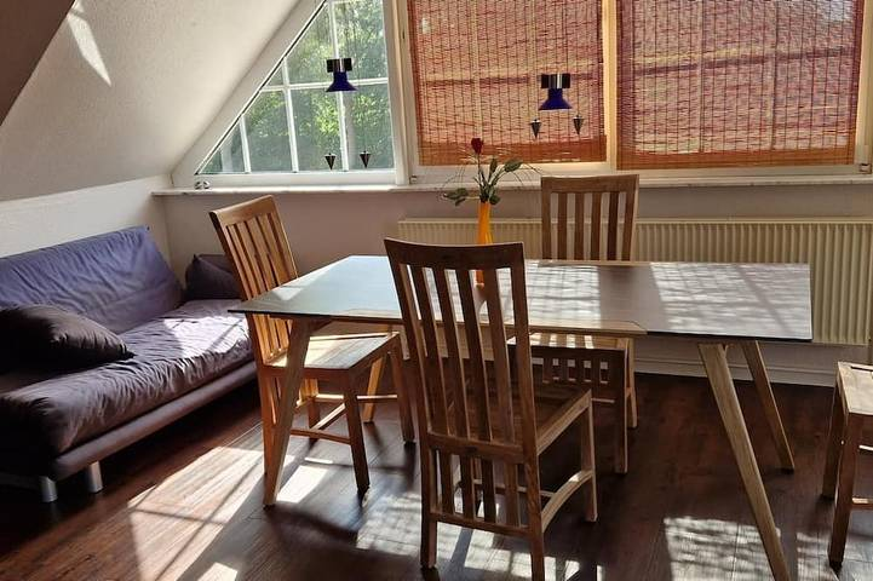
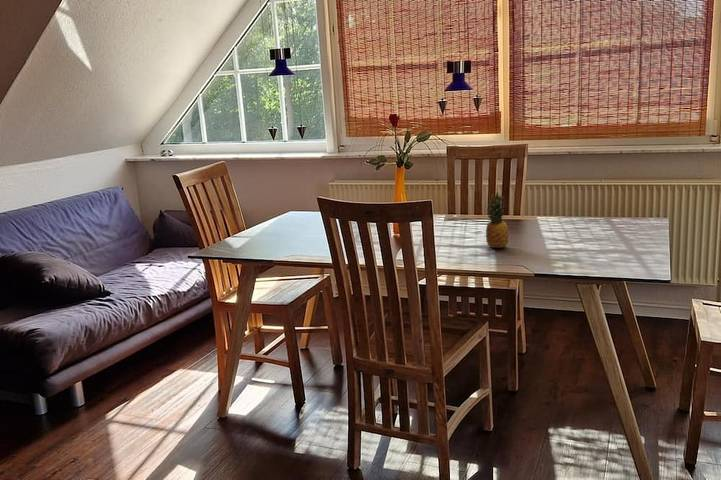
+ fruit (496, 219)
